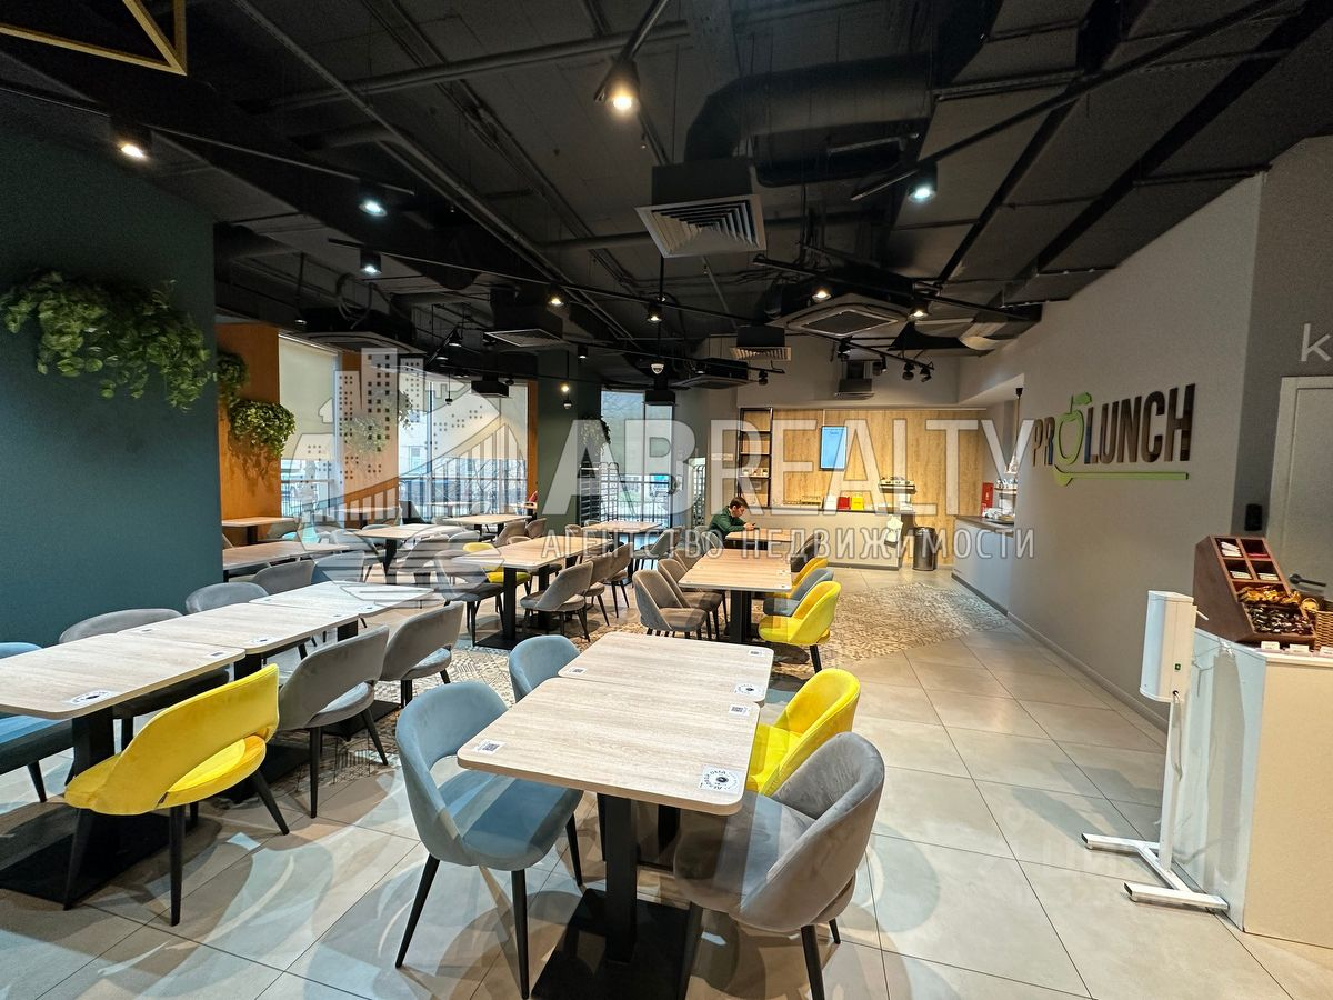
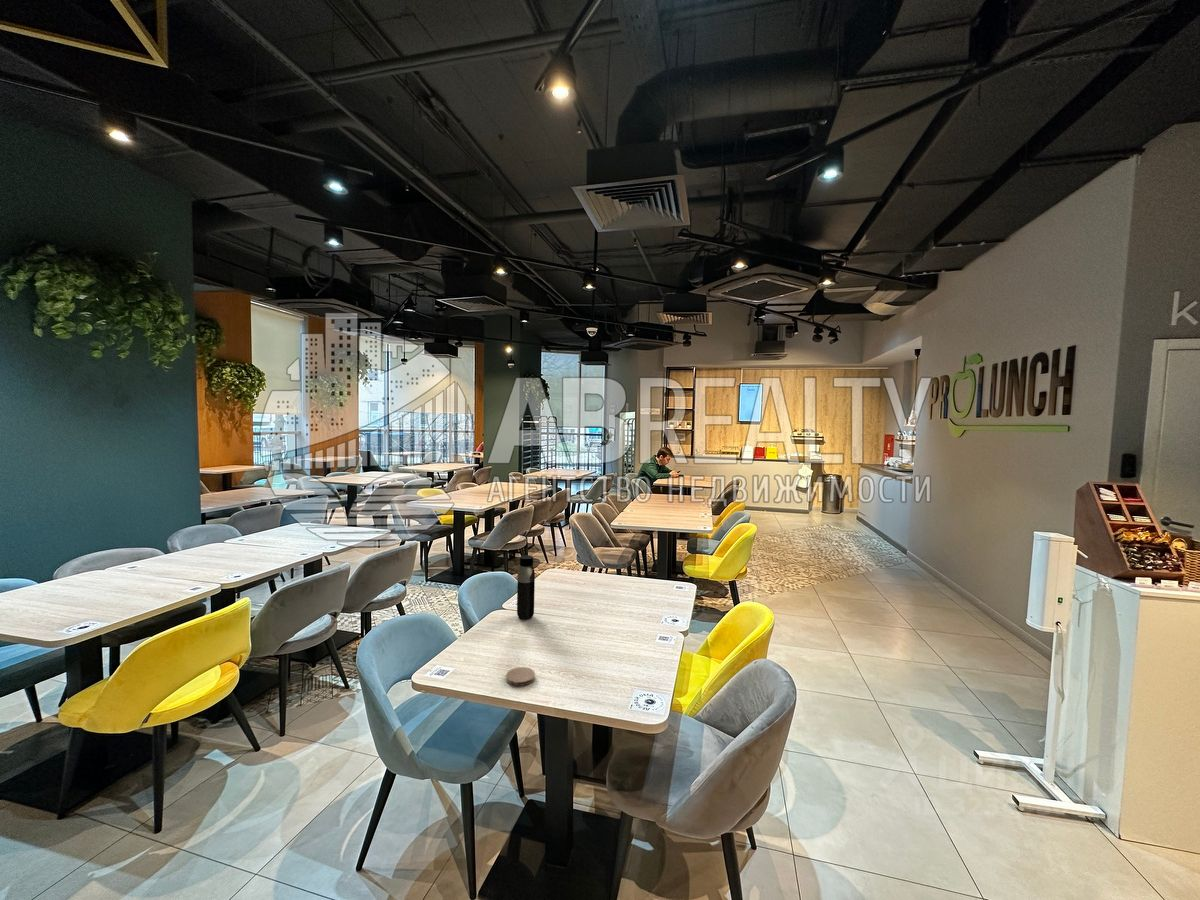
+ coaster (520, 676)
+ water bottle (525, 586)
